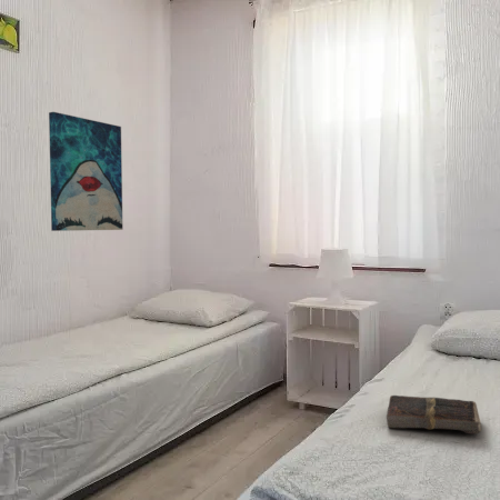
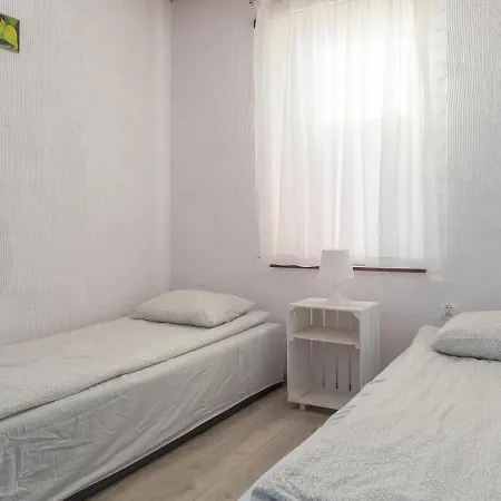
- wall art (88, 174)
- book (432, 412)
